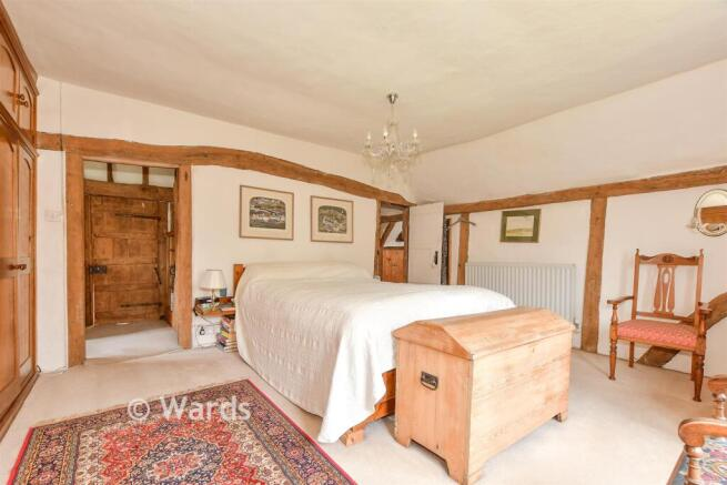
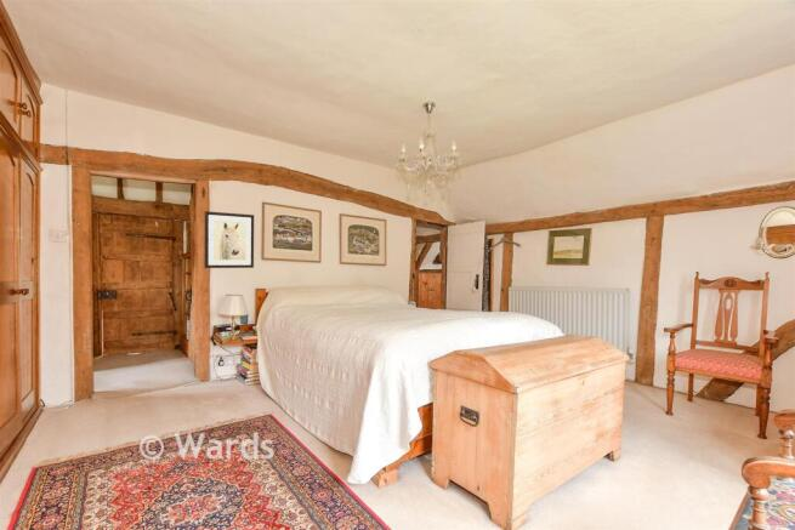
+ wall art (229, 240)
